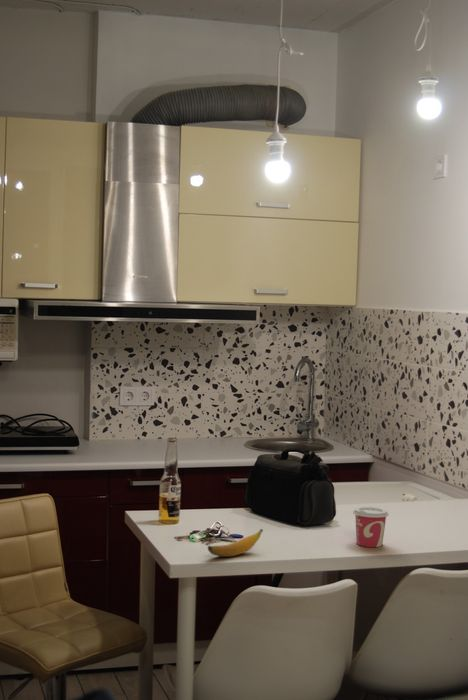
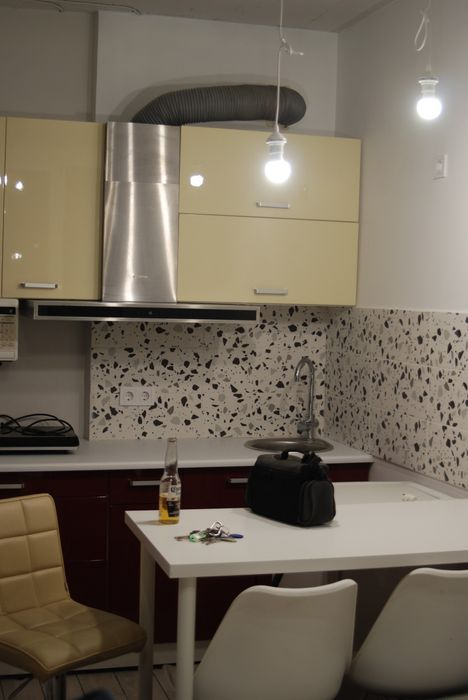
- cup (370, 526)
- banana (235, 544)
